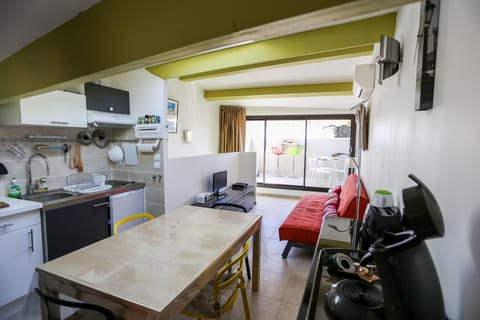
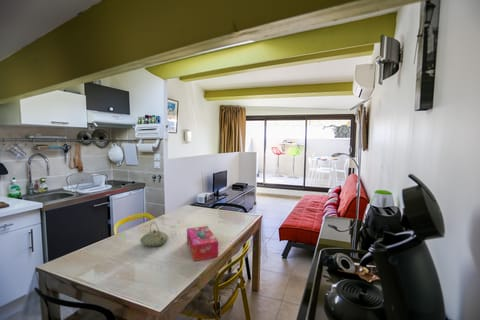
+ teapot (155, 233)
+ tissue box (201, 241)
